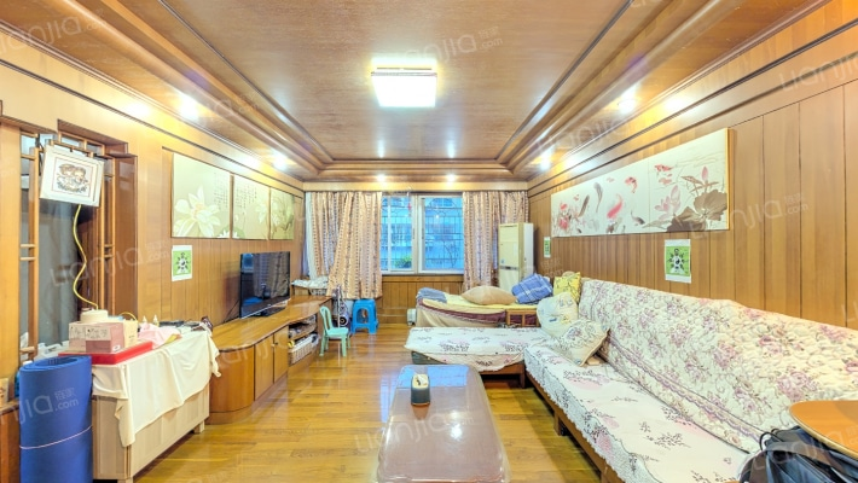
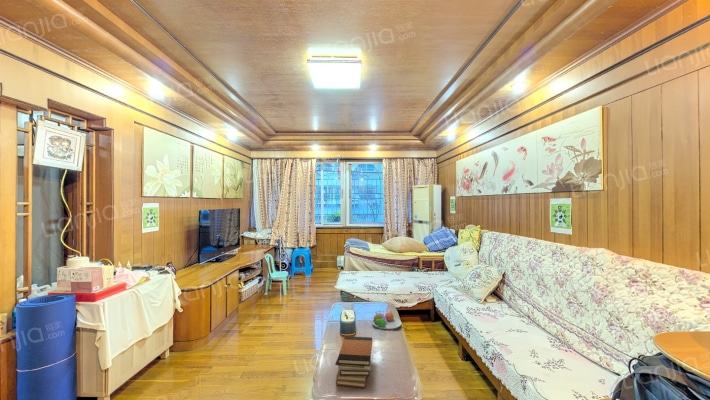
+ fruit bowl (385, 319)
+ book stack (355, 359)
